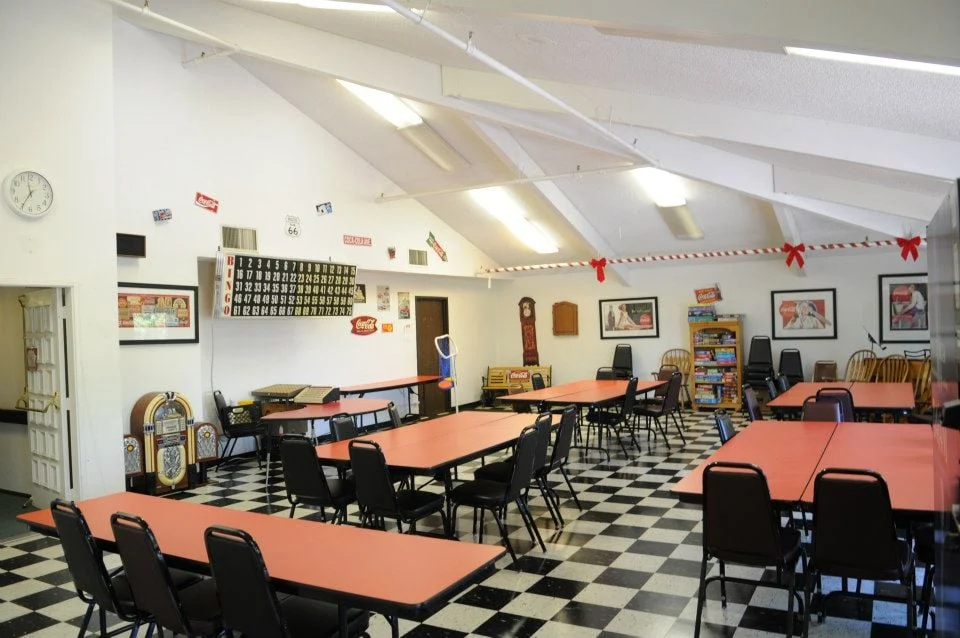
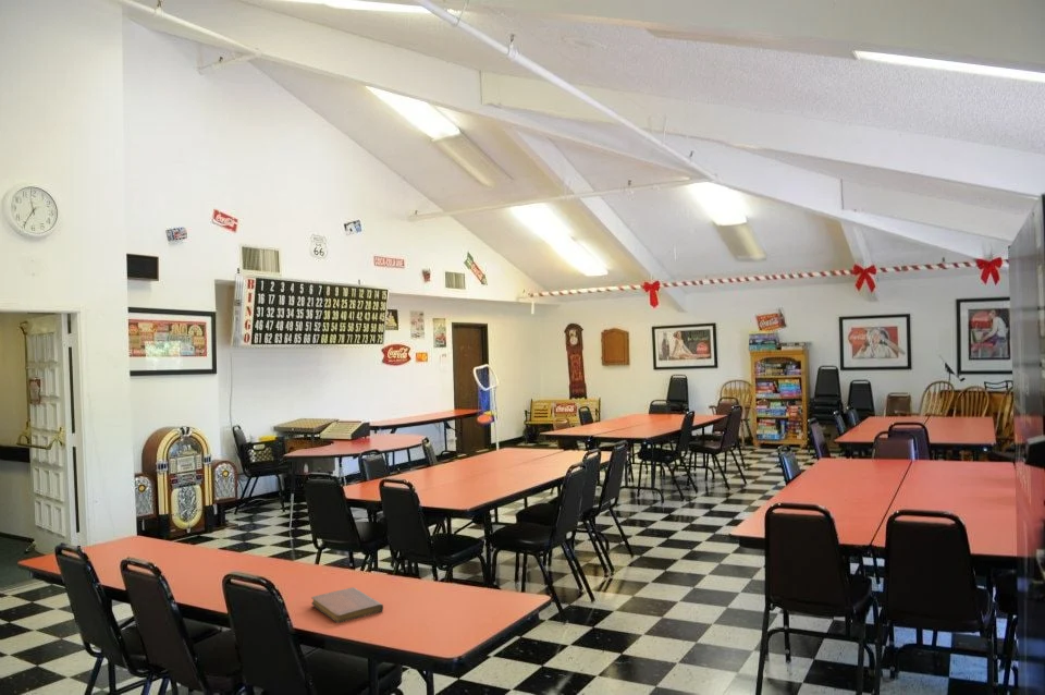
+ notebook (346, 603)
